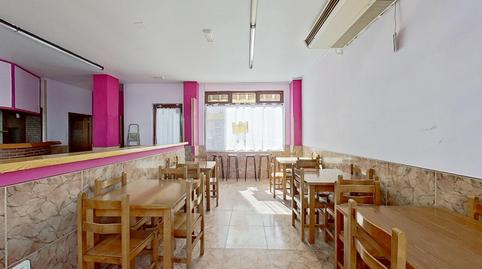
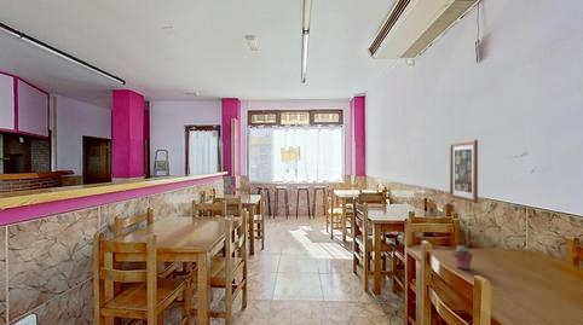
+ wall art (462, 170)
+ potted succulent (462, 256)
